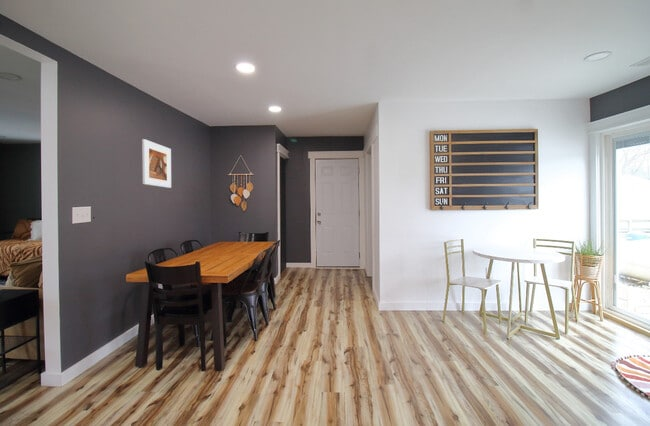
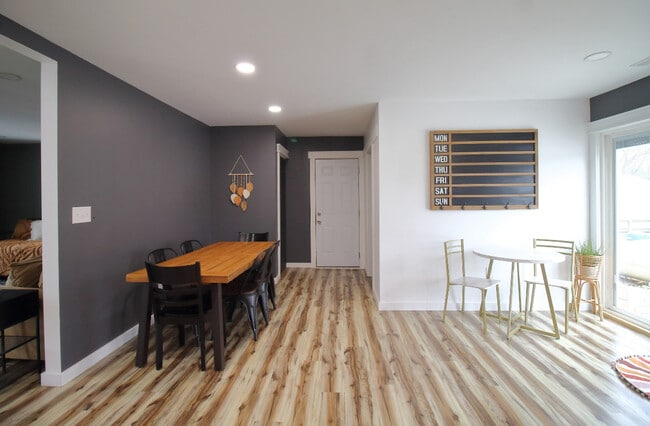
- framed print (157, 165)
